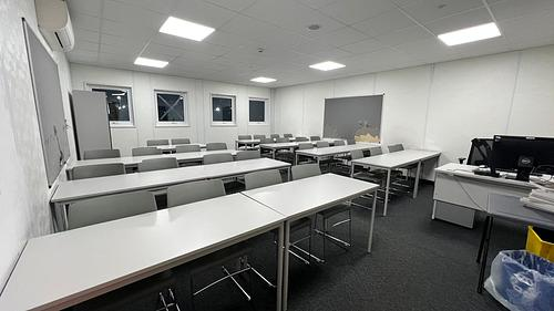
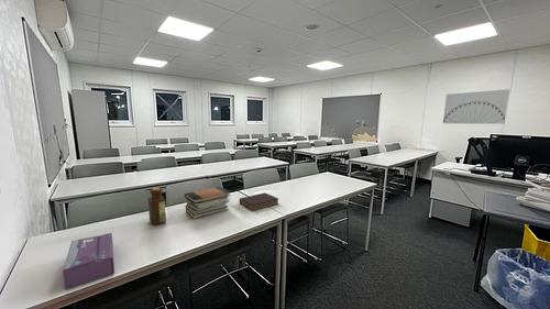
+ tissue box (91, 256)
+ wall art (473, 108)
+ book (258, 200)
+ bottle (156, 205)
+ book stack (208, 201)
